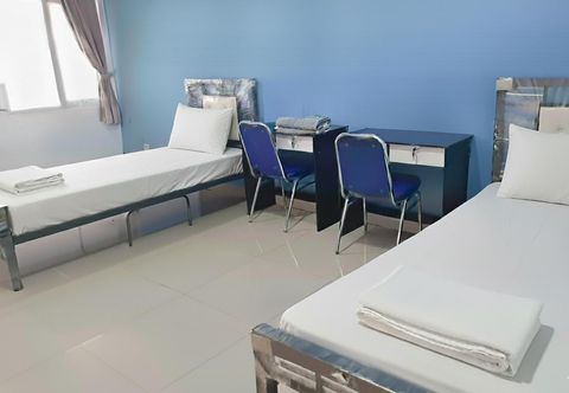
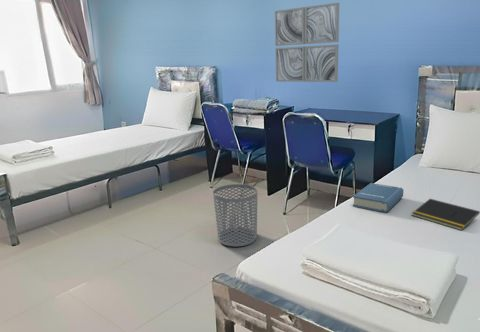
+ hardback book (378, 196)
+ waste bin (236, 215)
+ wall art (305, 46)
+ notepad (444, 213)
